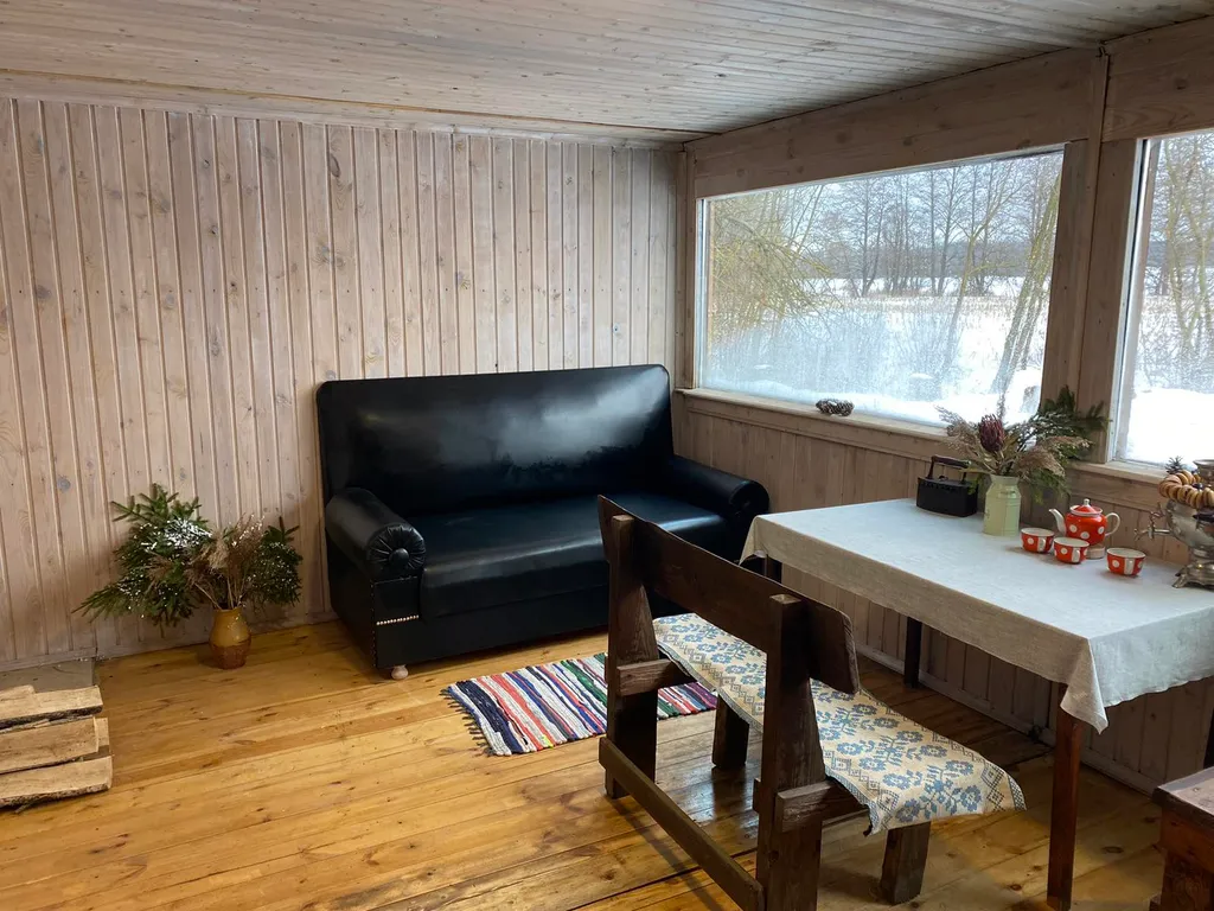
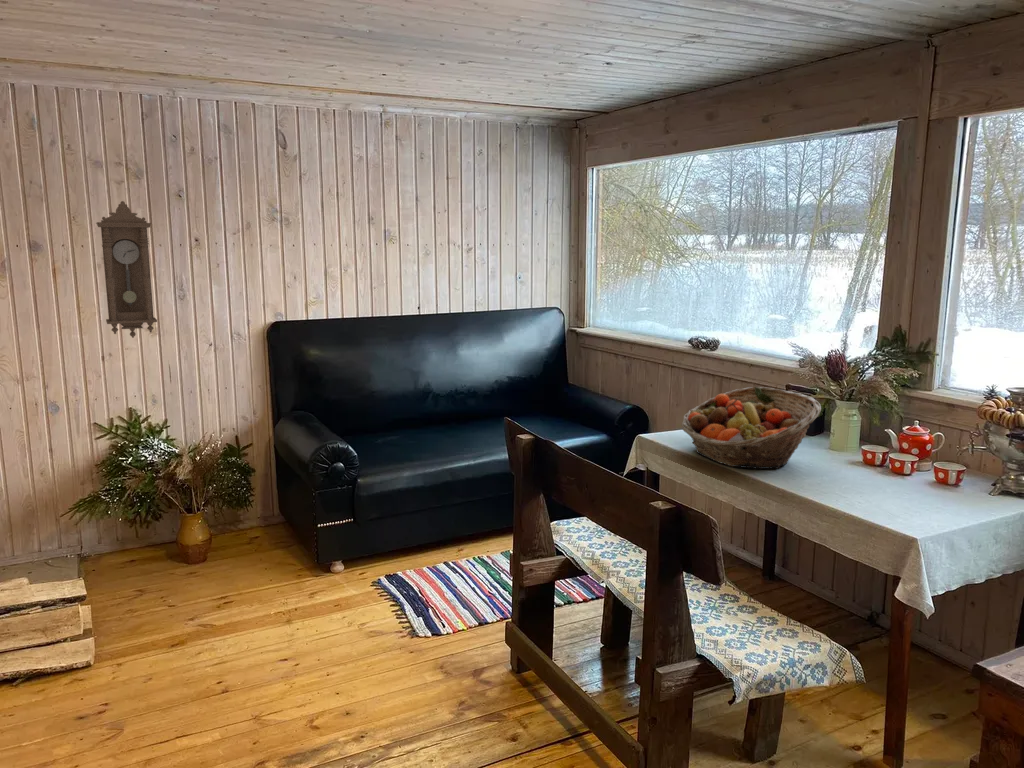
+ fruit basket (748, 425)
+ pendulum clock (127, 270)
